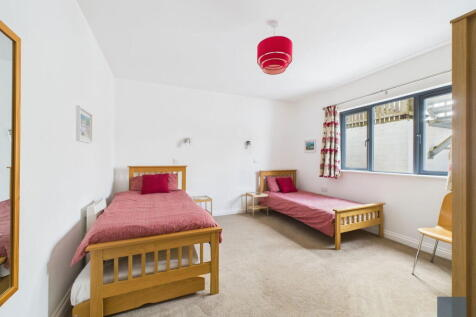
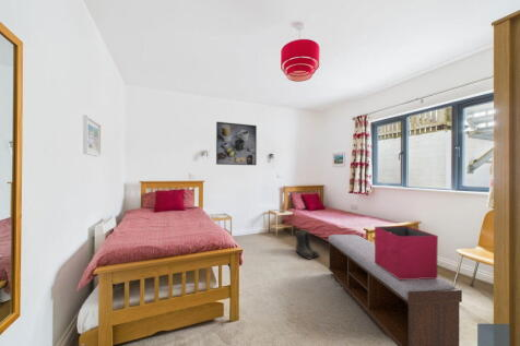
+ boots (306, 242)
+ bench (374, 277)
+ storage bin (403, 250)
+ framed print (237, 144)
